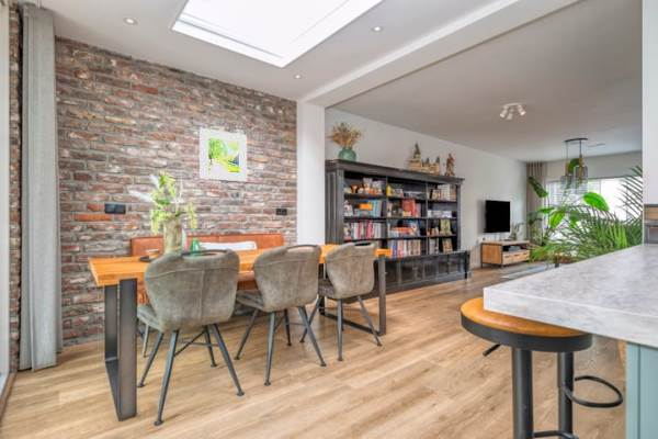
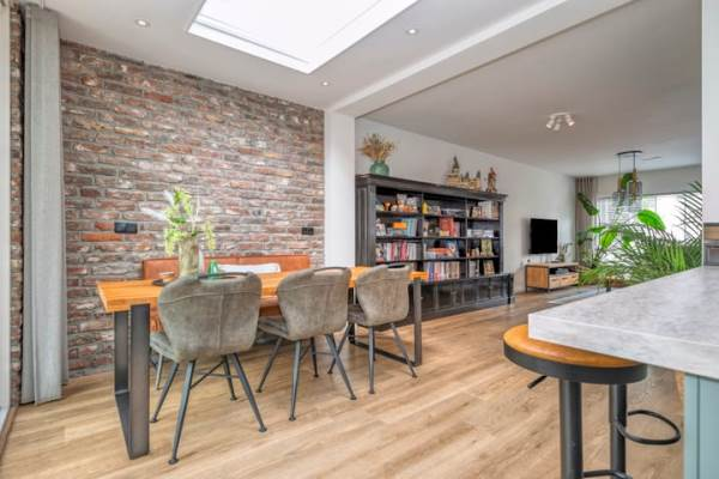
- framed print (224, 155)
